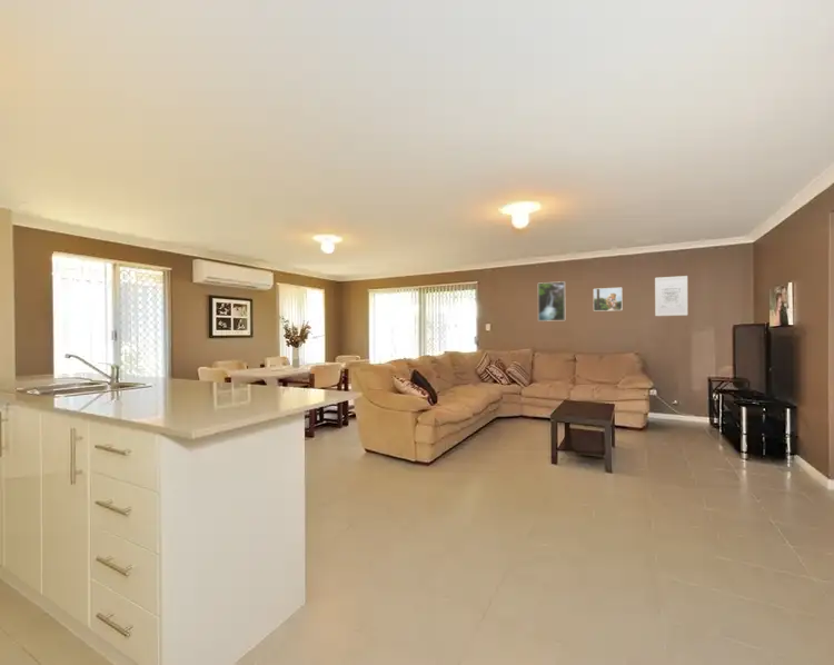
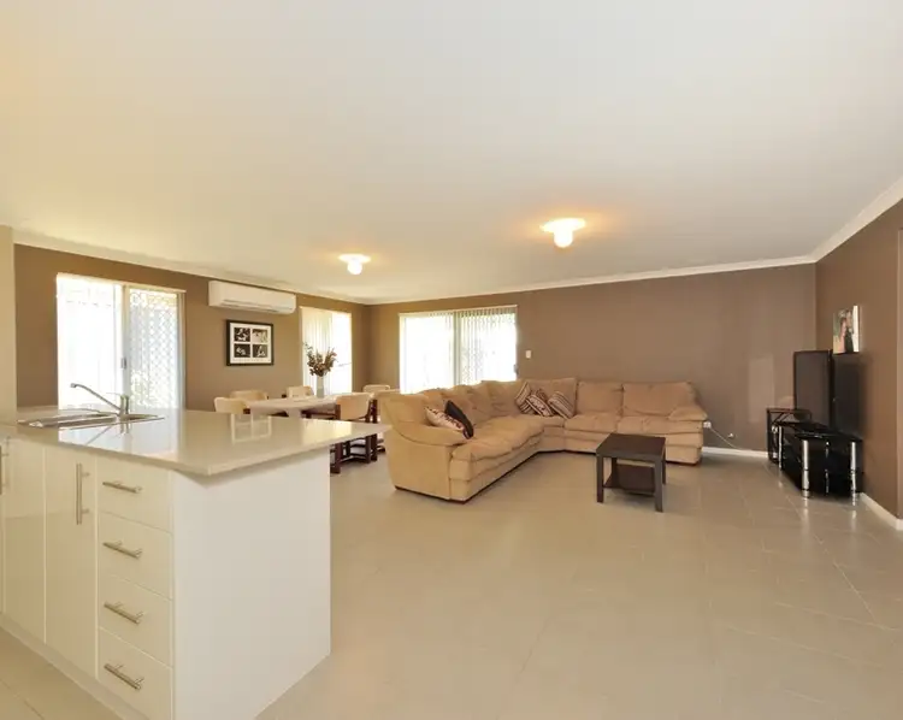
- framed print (550, 301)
- wall art (671, 296)
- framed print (607, 299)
